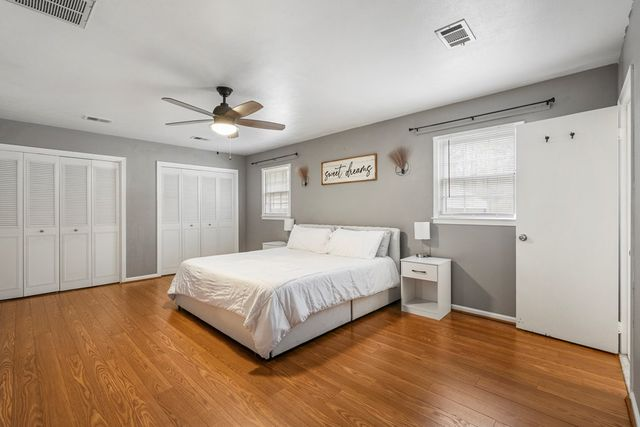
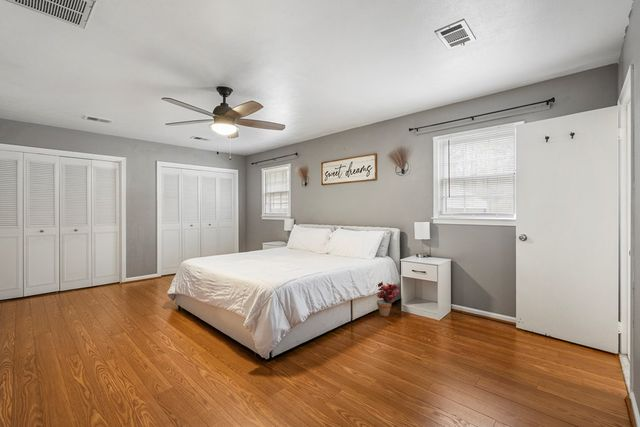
+ potted plant (386, 298)
